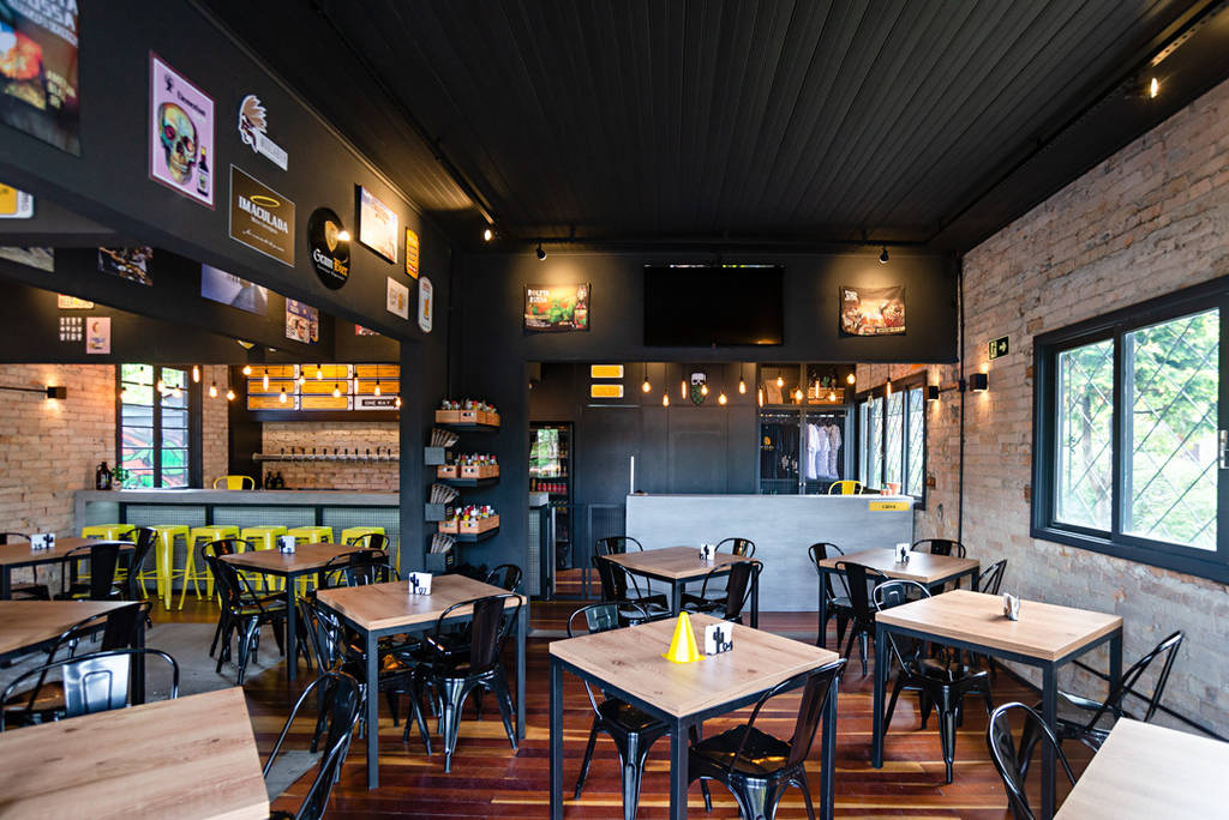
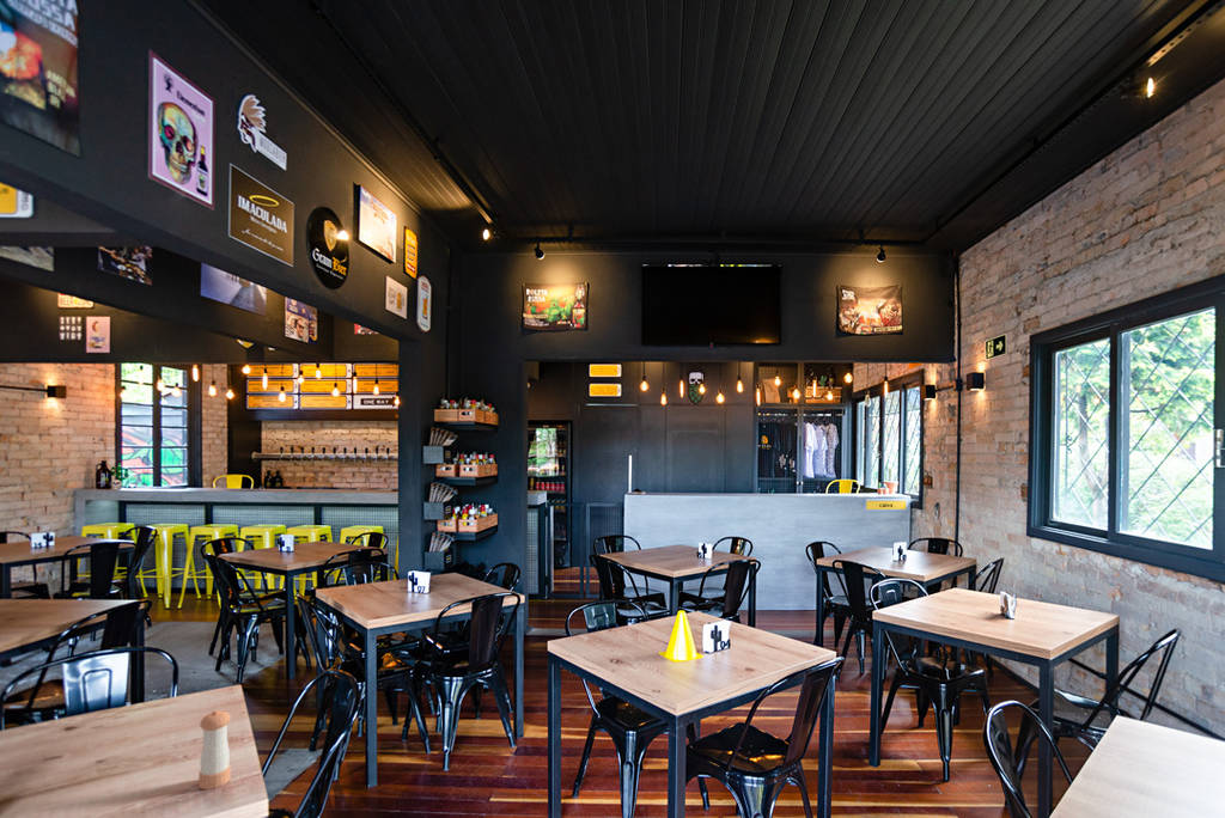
+ pepper shaker (214, 746)
